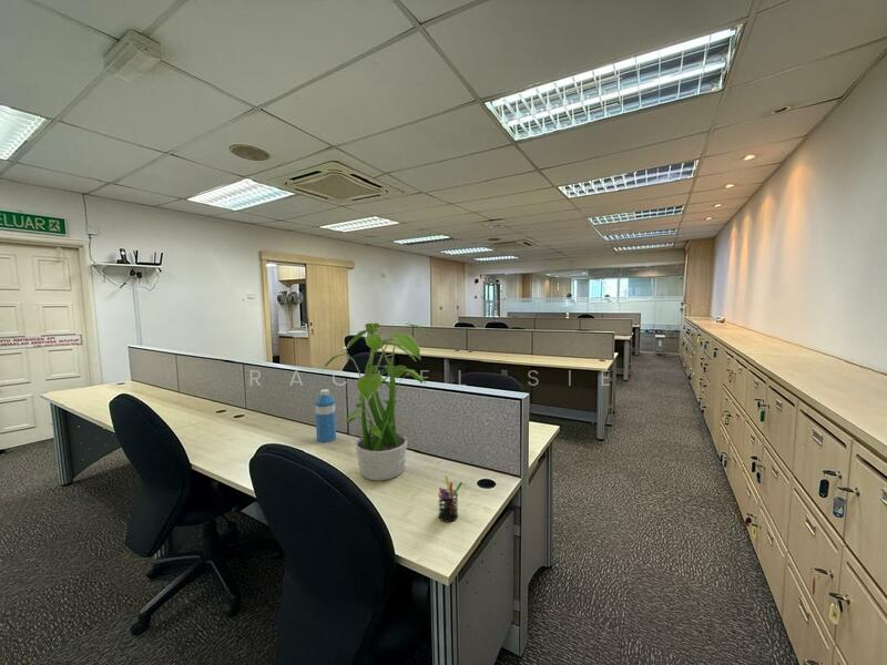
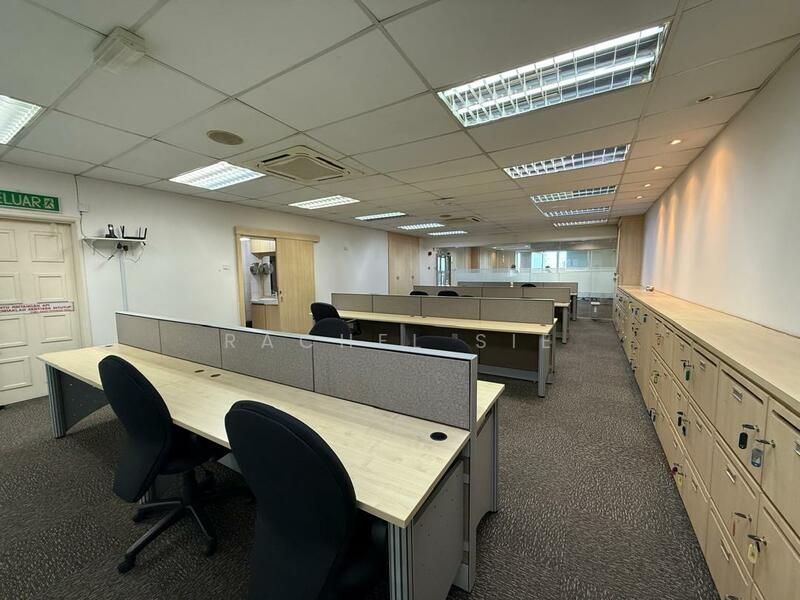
- water bottle (325, 415)
- pen holder (450, 497)
- potted plant (390, 398)
